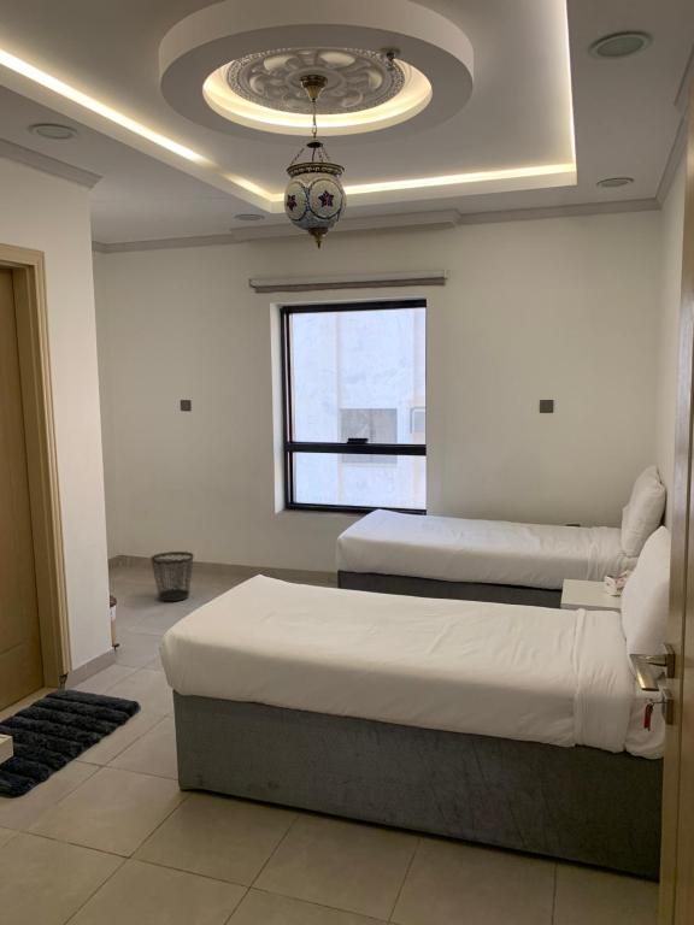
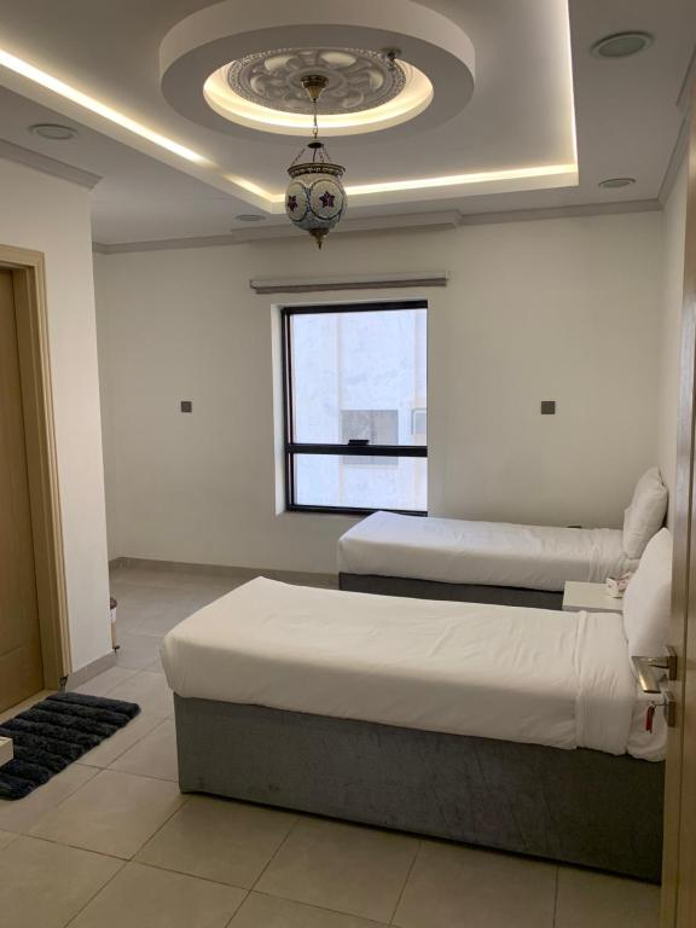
- wastebasket (172, 577)
